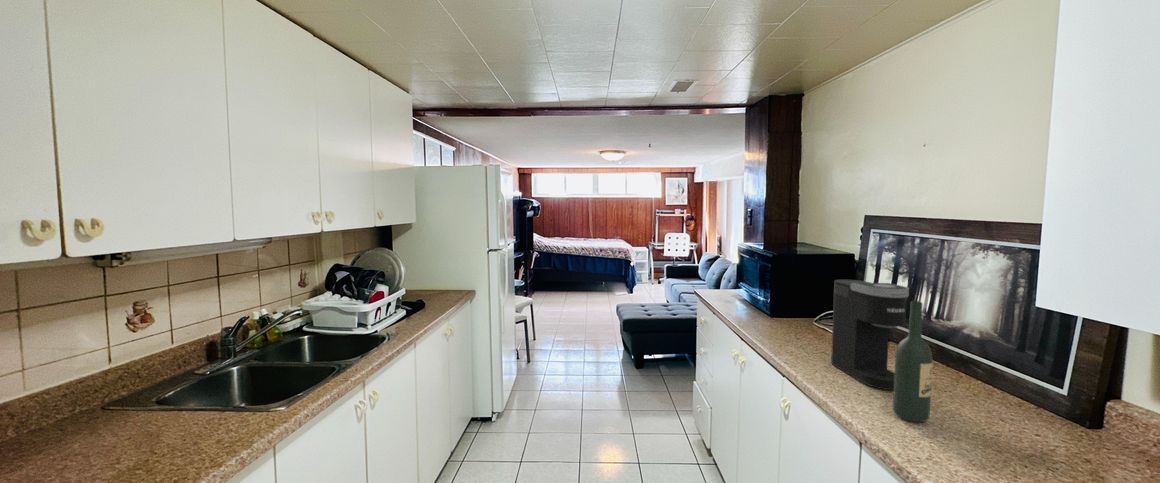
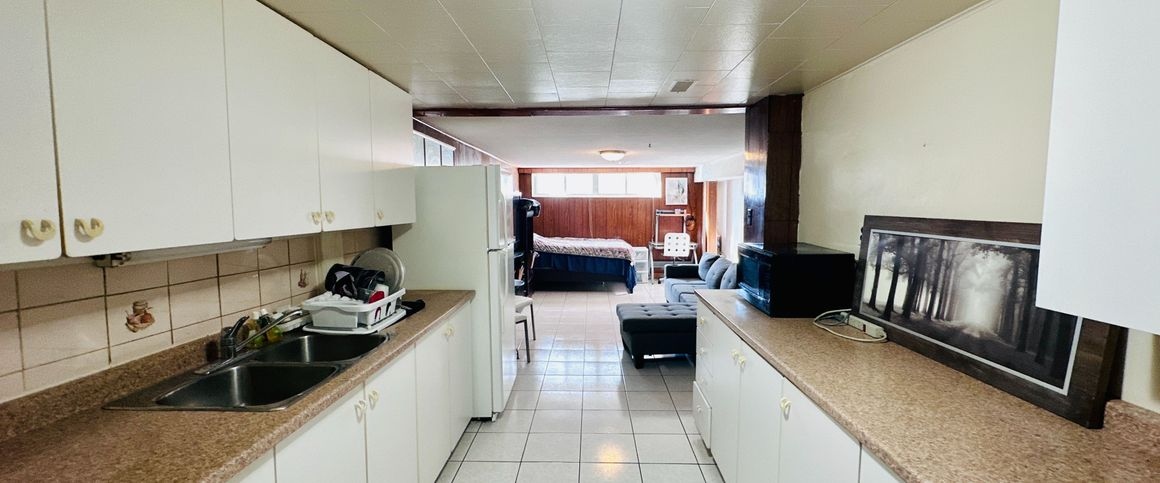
- wine bottle (913, 360)
- coffee maker (866, 328)
